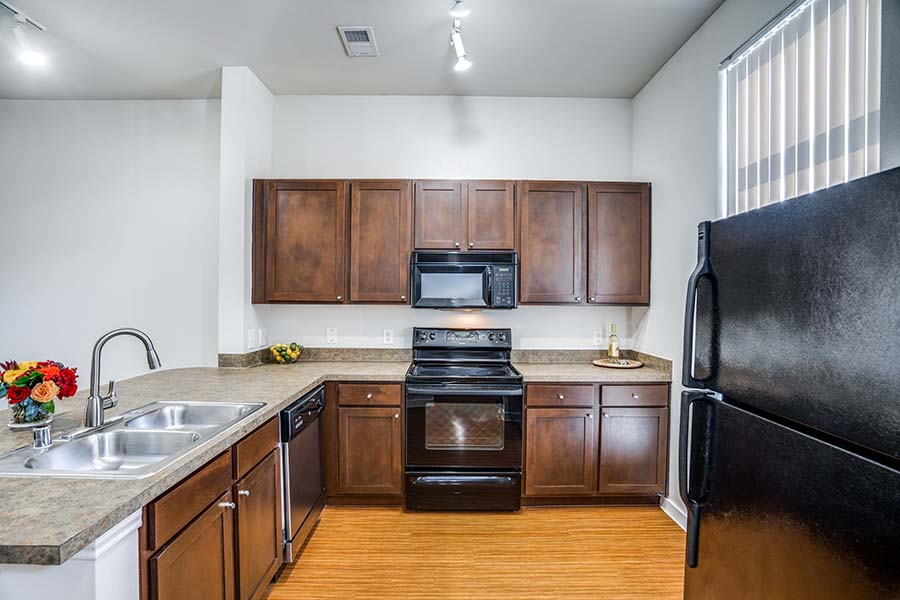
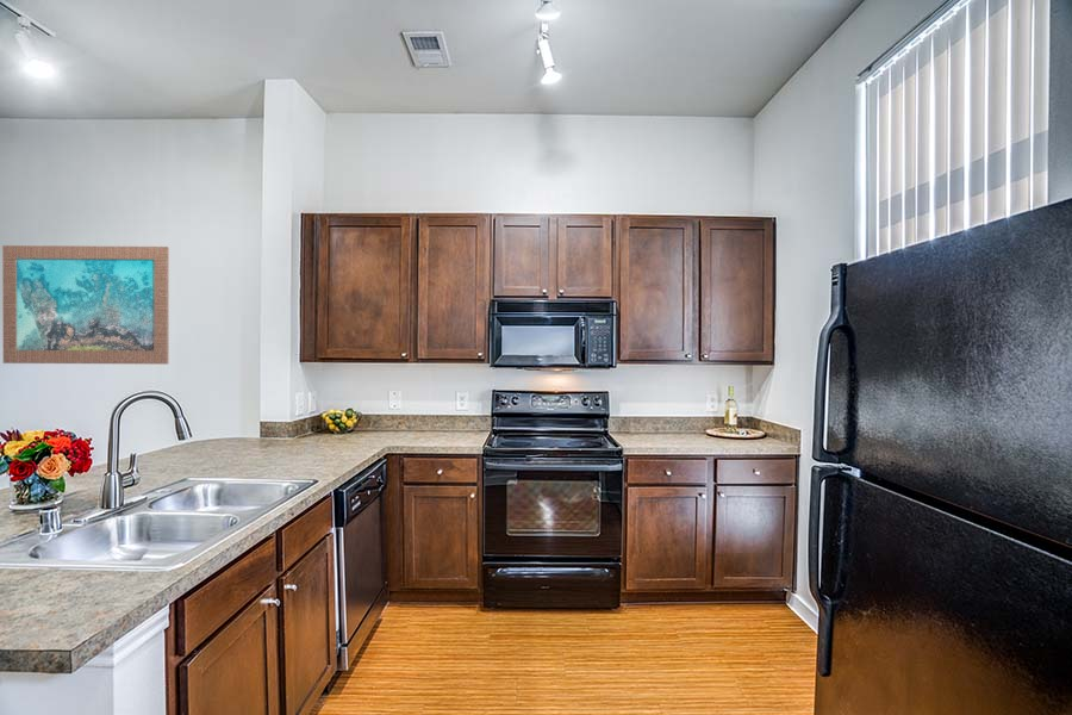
+ wall art (86, 305)
